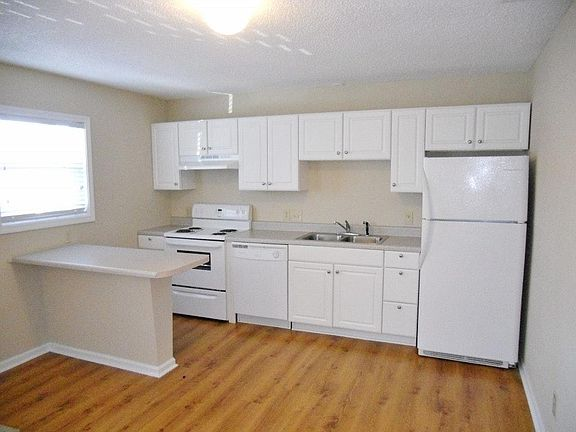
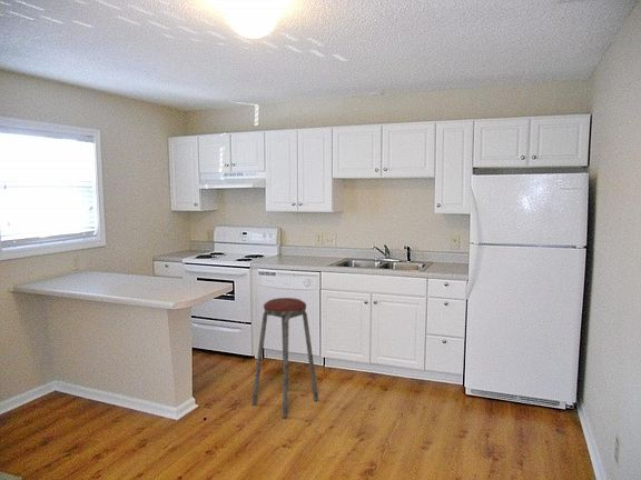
+ music stool (285, 351)
